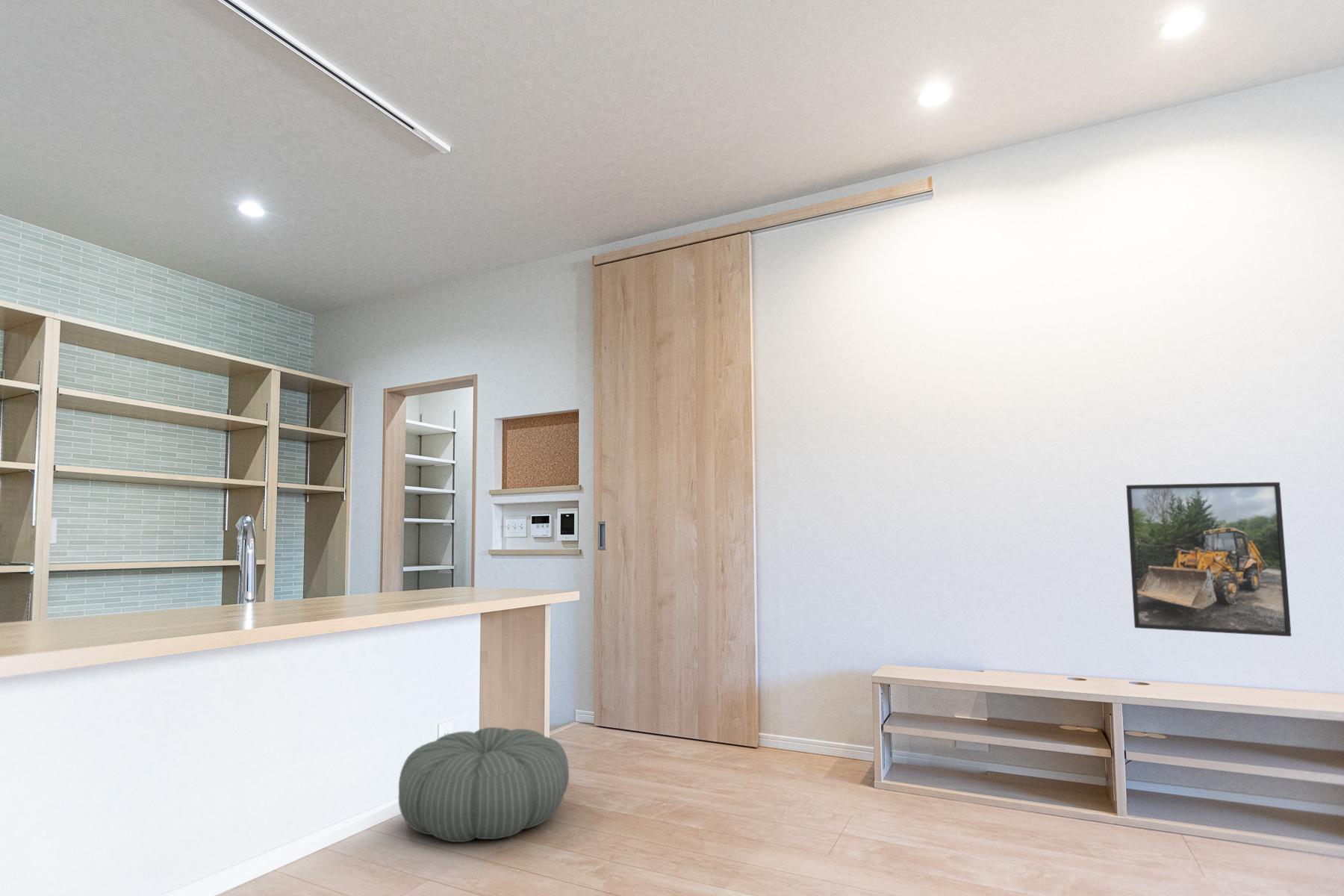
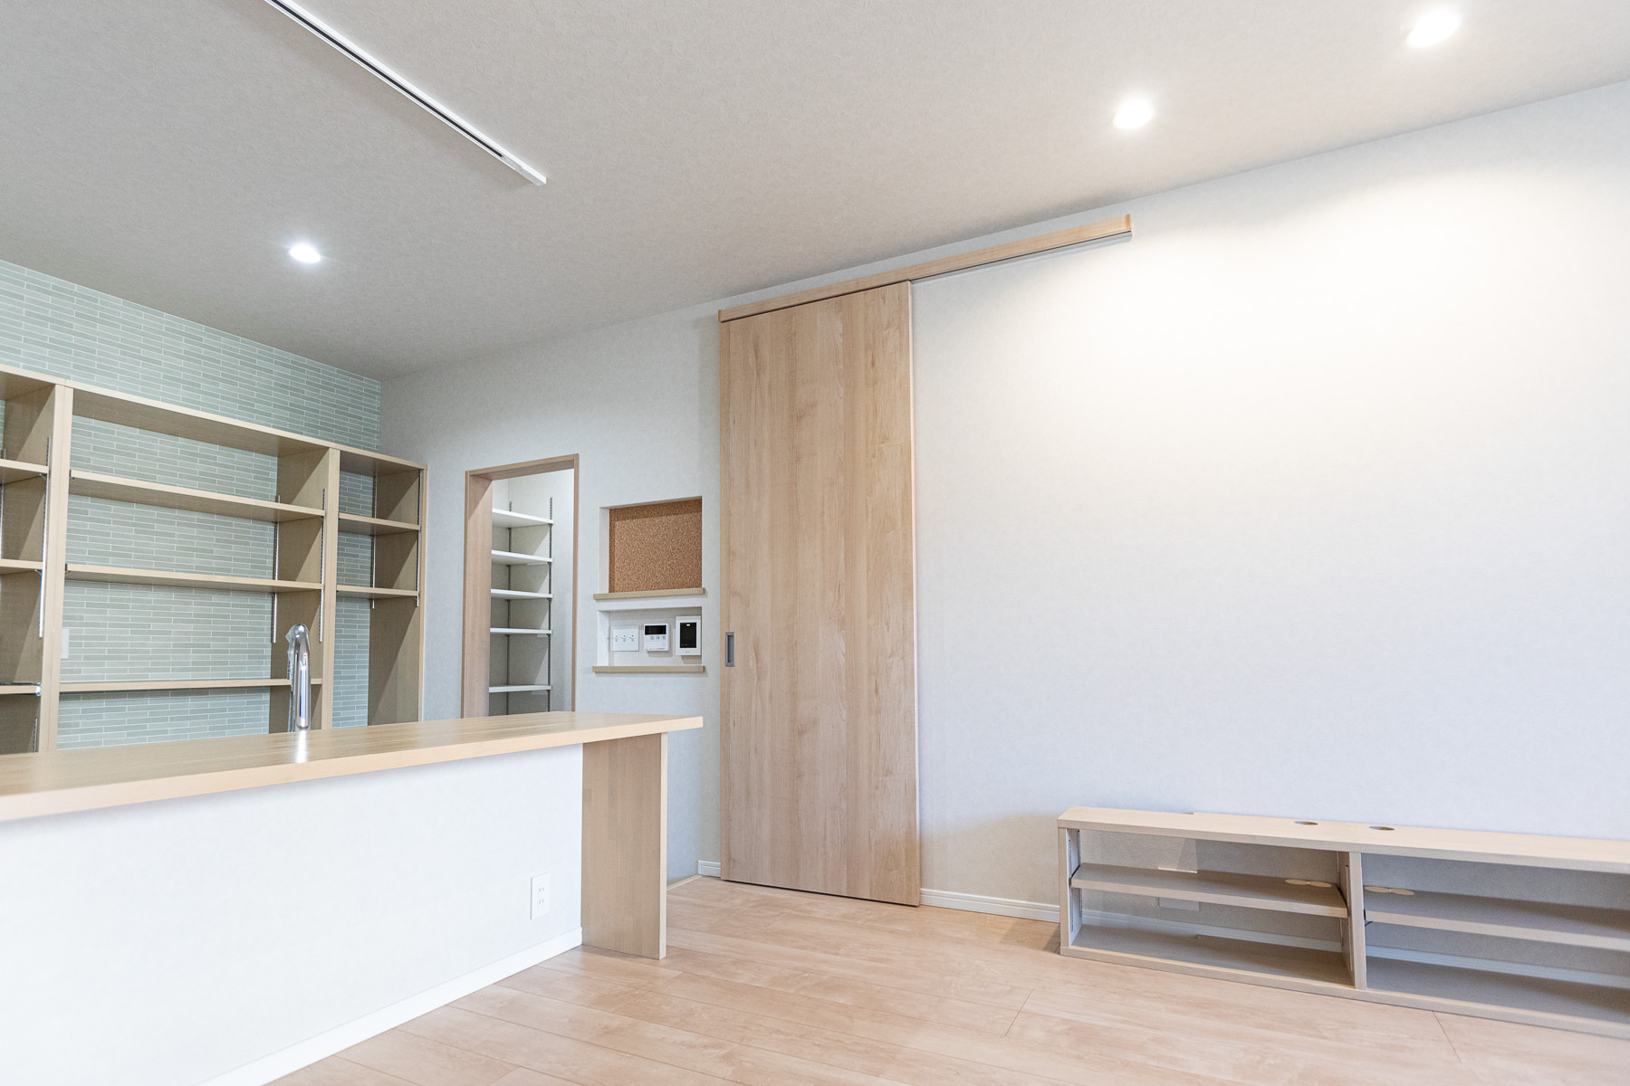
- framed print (1204, 557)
- pouf (486, 779)
